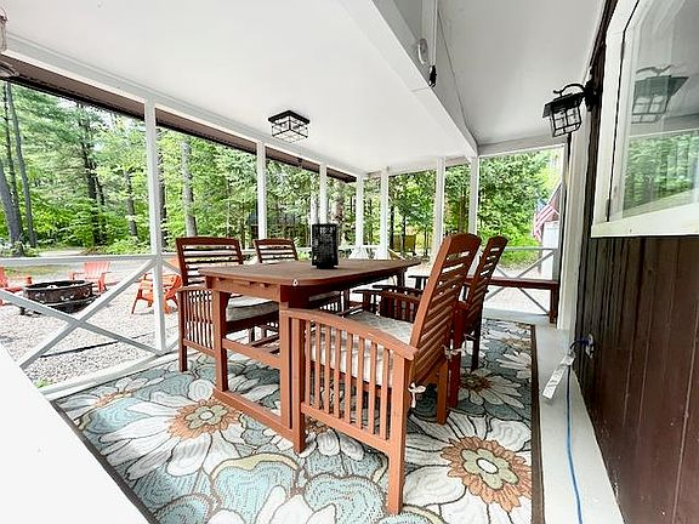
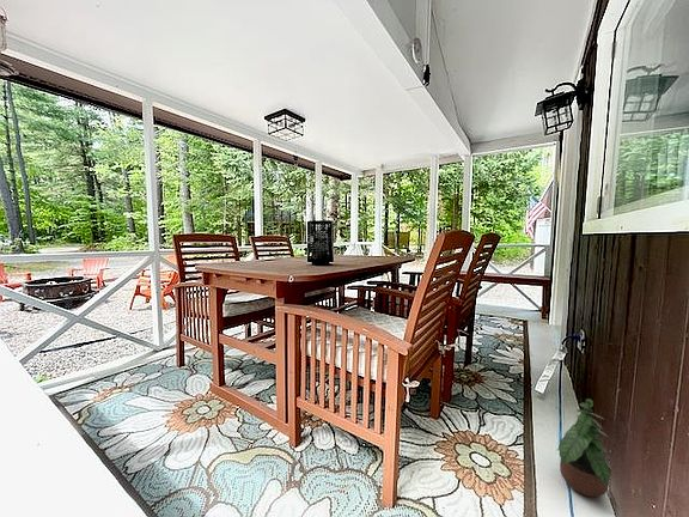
+ potted plant (583, 442)
